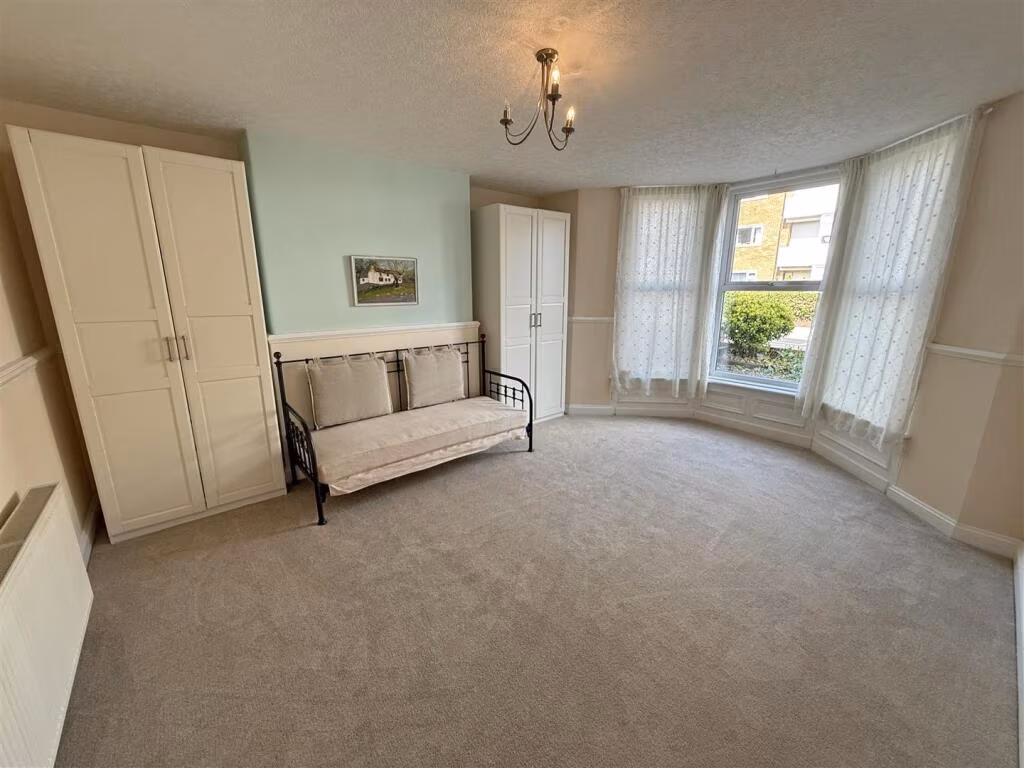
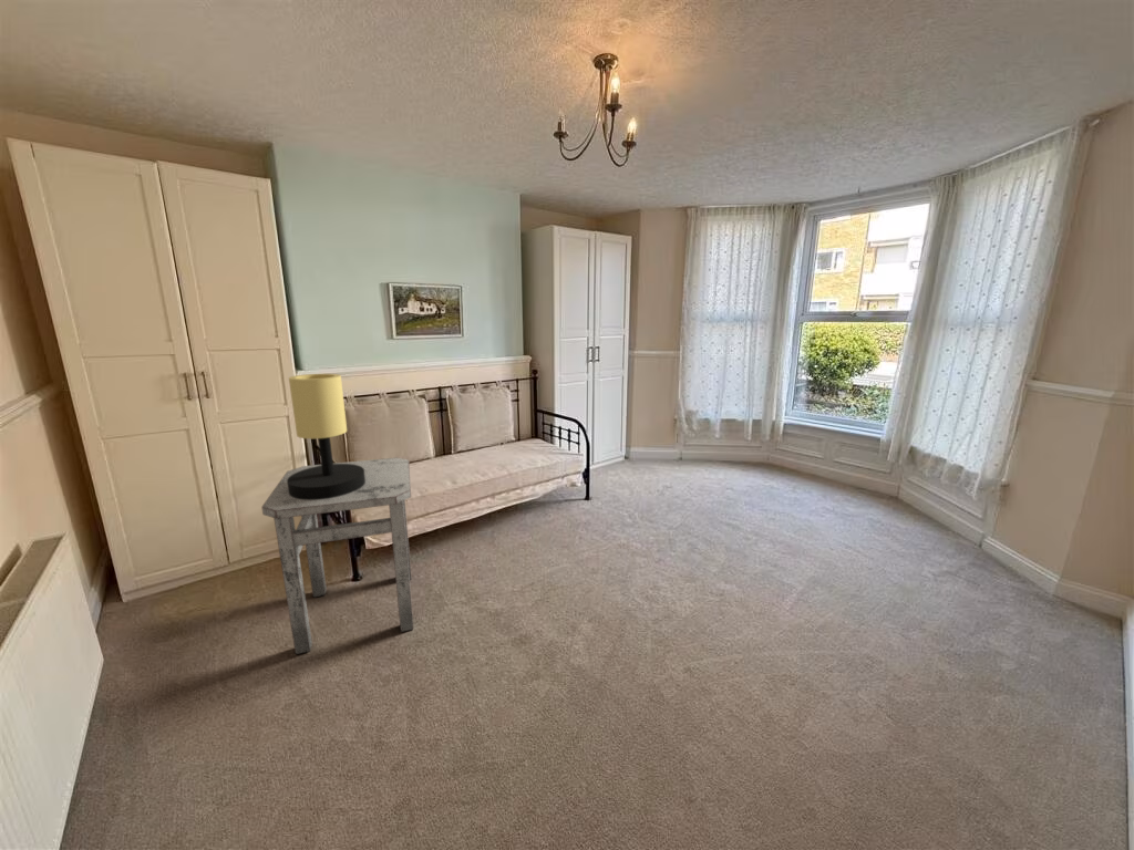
+ side table (349, 538)
+ table lamp (321, 432)
